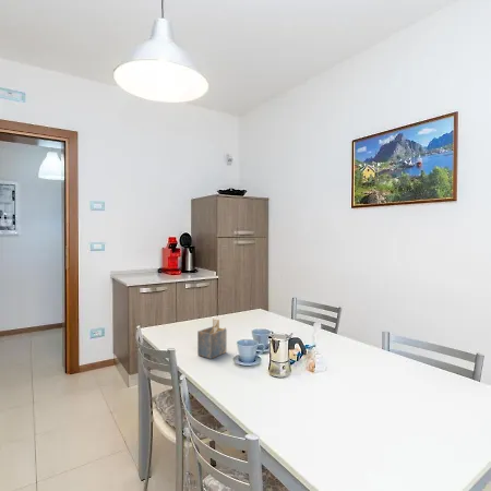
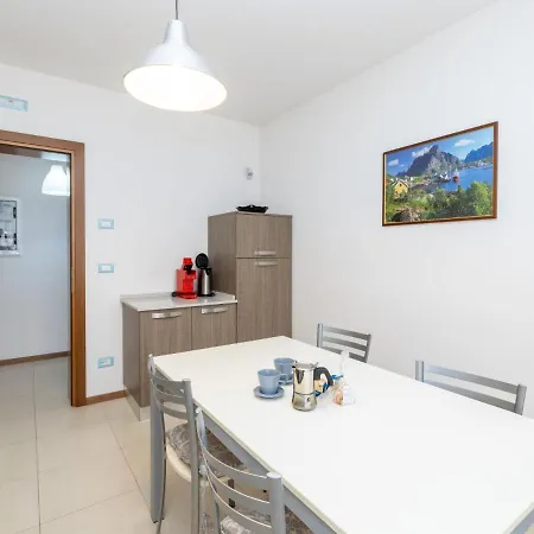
- napkin holder (212, 337)
